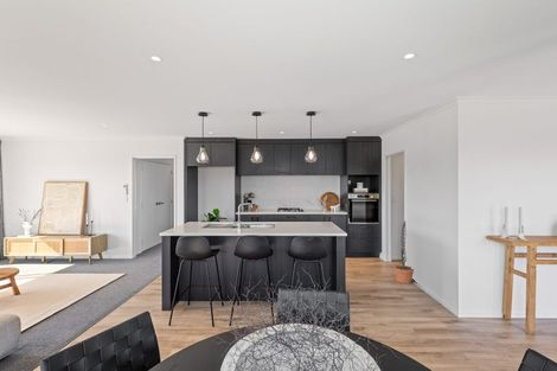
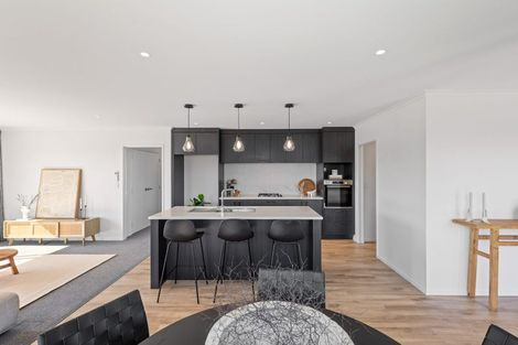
- decorative plant (403, 250)
